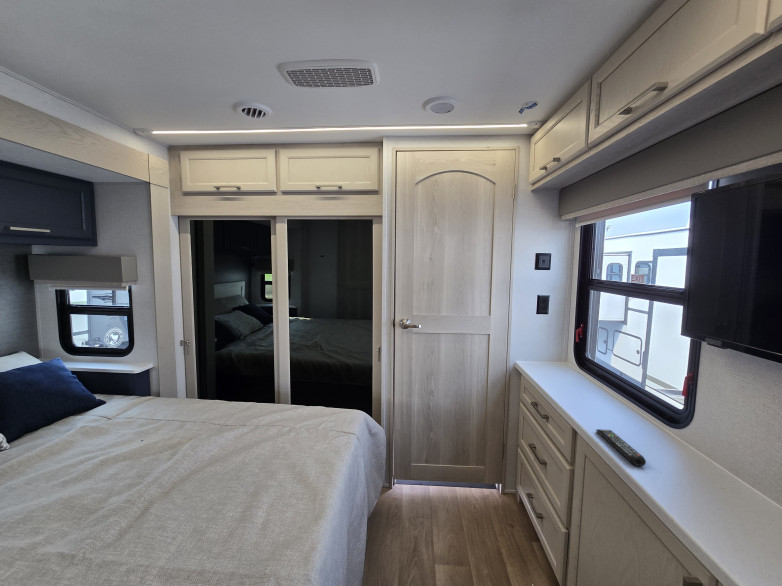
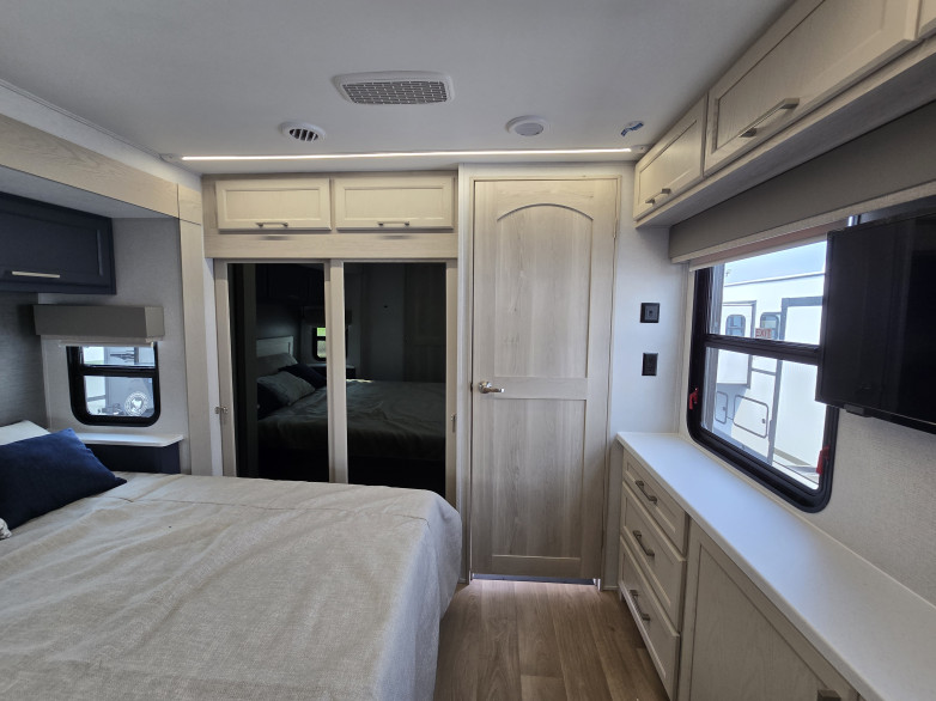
- remote control (618, 444)
